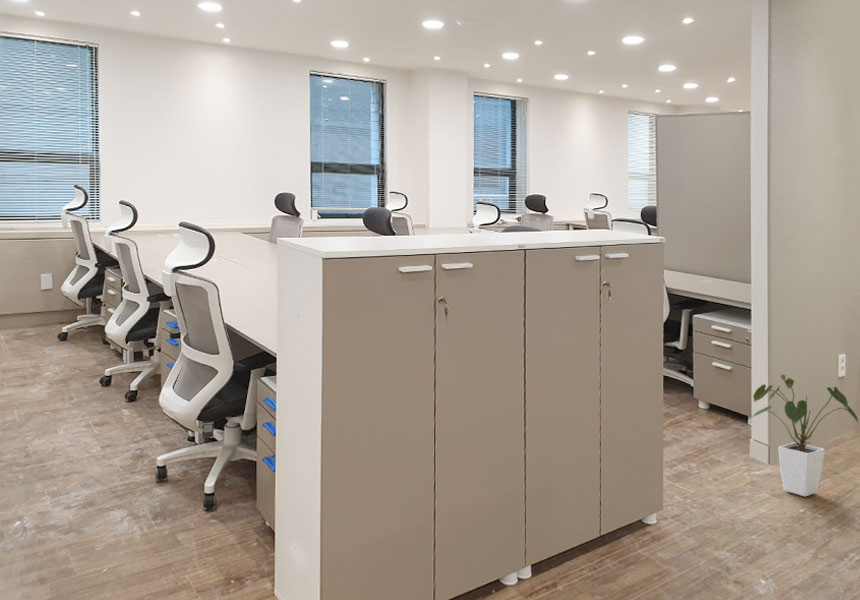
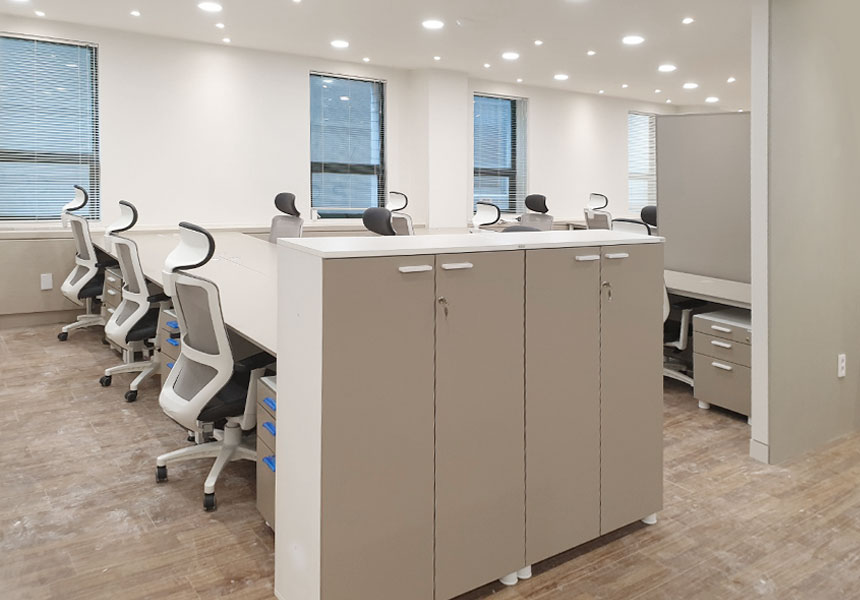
- house plant (805, 435)
